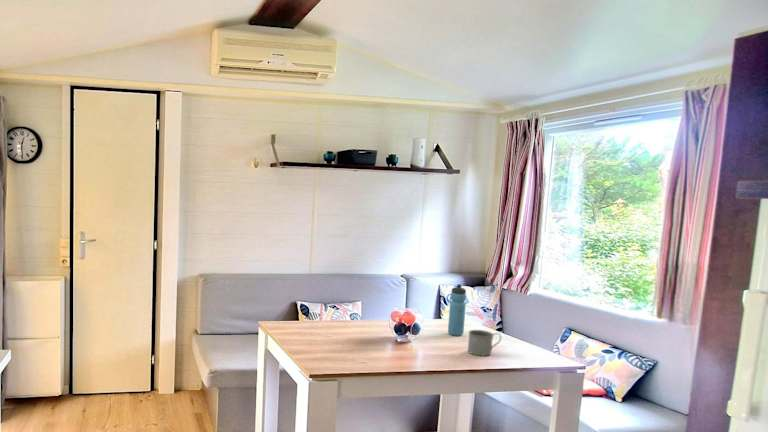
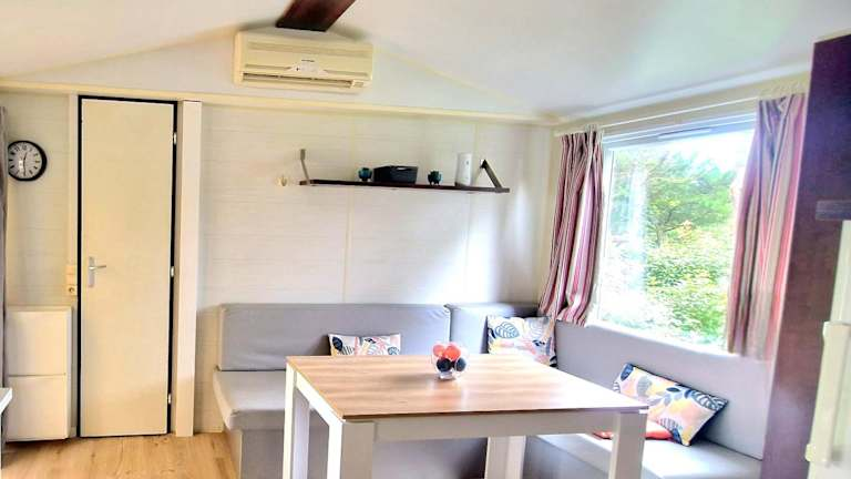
- mug (482, 342)
- water bottle (457, 309)
